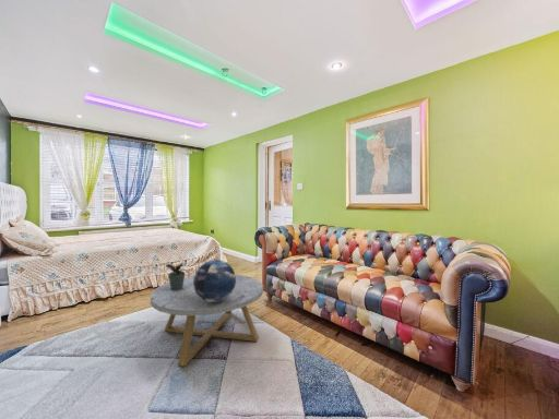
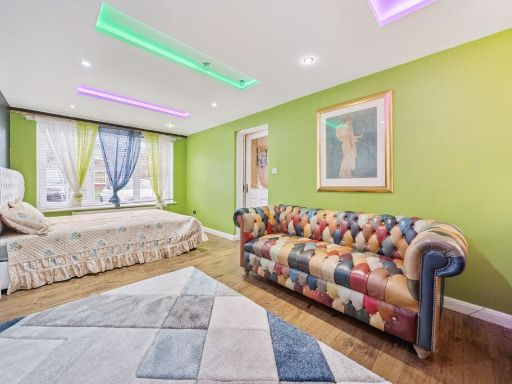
- potted plant (174, 273)
- decorative sphere (215, 280)
- coffee table (210, 311)
